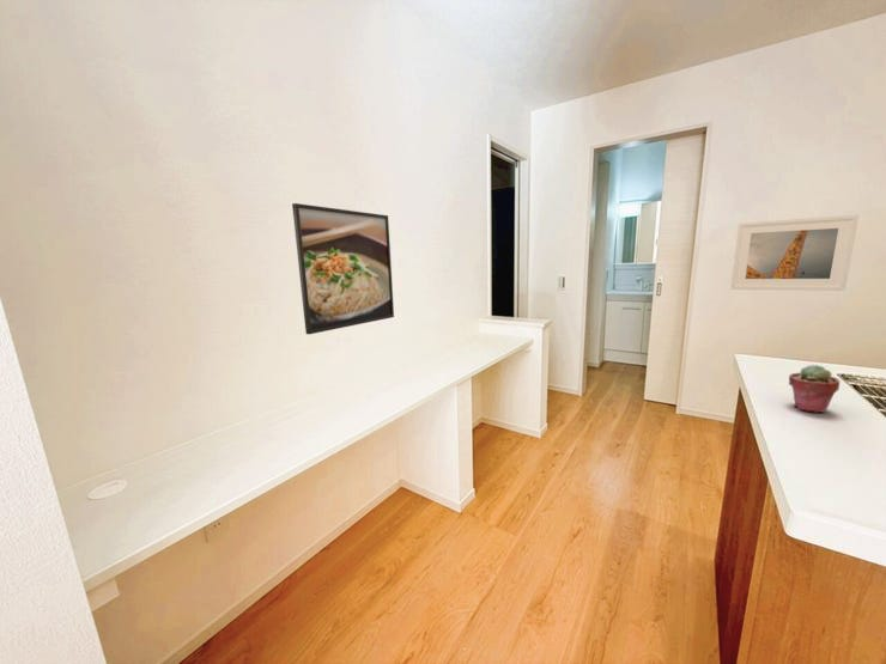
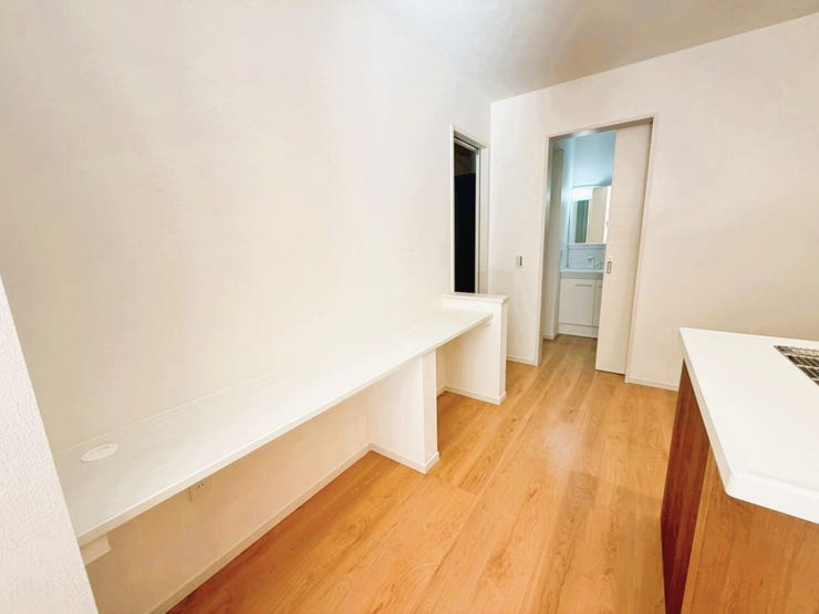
- potted succulent (812, 386)
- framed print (351, 269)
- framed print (788, 255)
